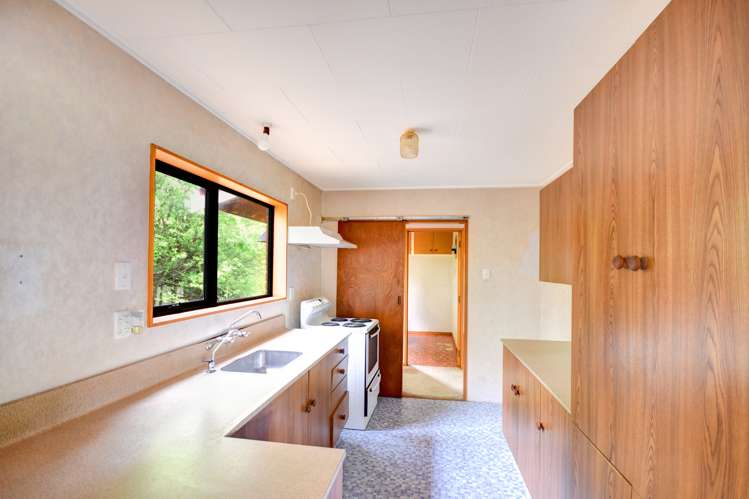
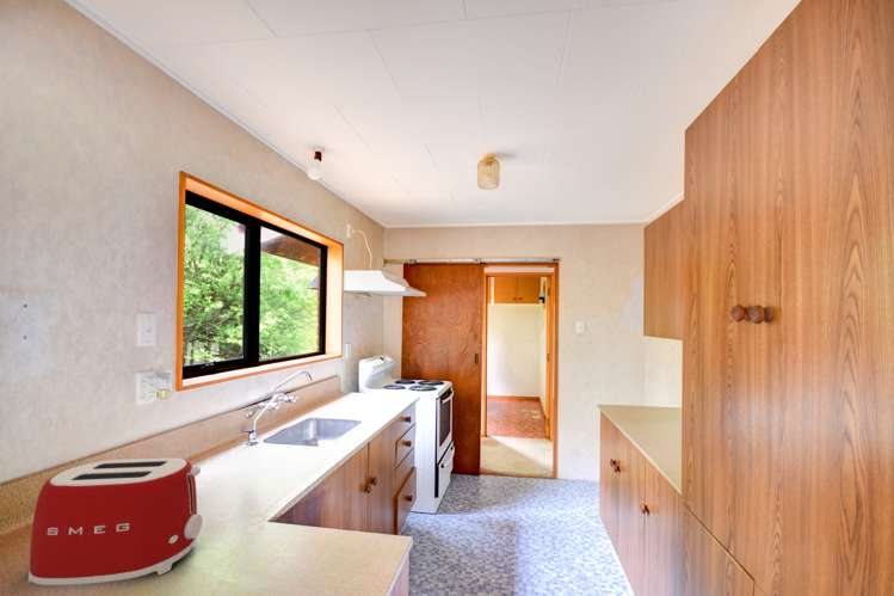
+ toaster (123, 514)
